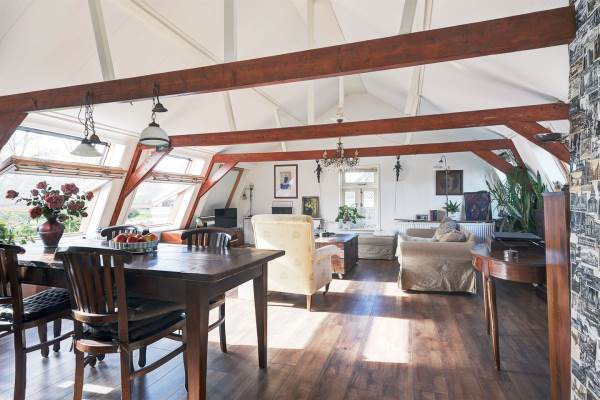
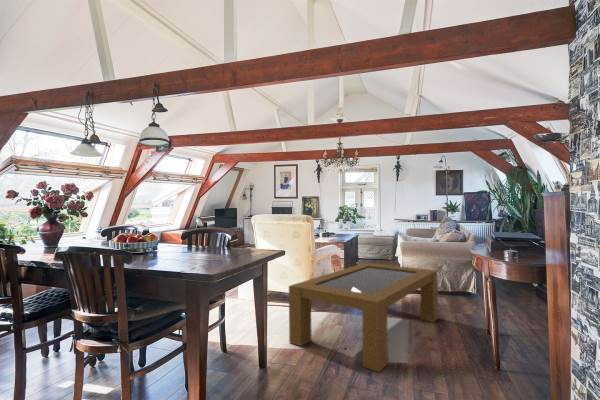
+ coffee table (370, 303)
